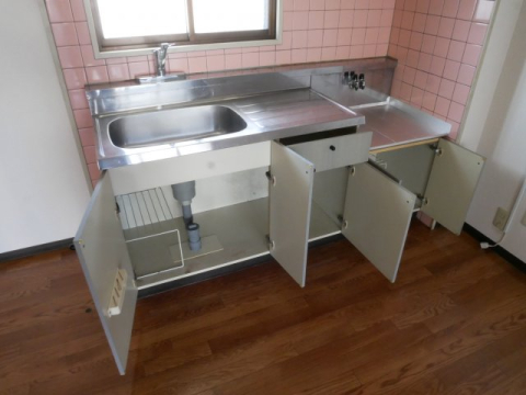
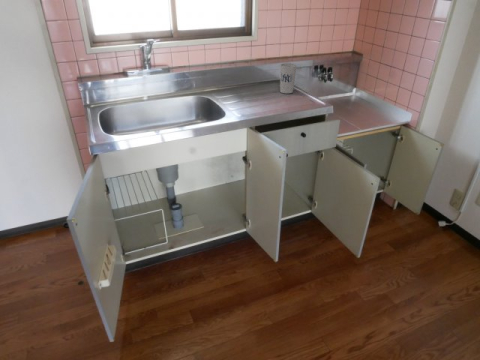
+ cup (287, 78)
